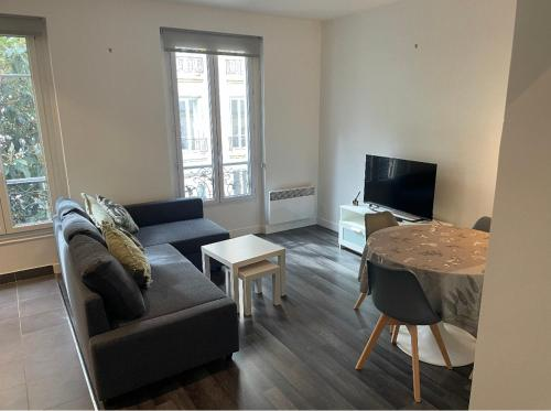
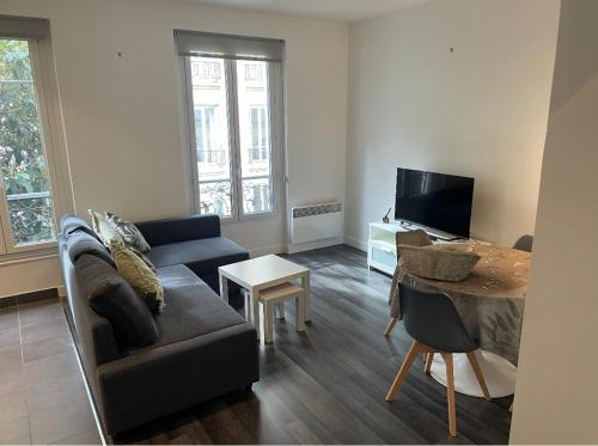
+ fruit basket (437, 257)
